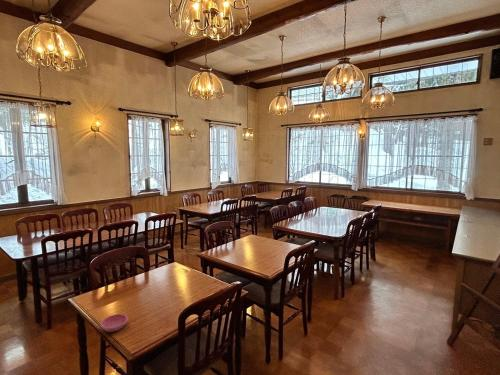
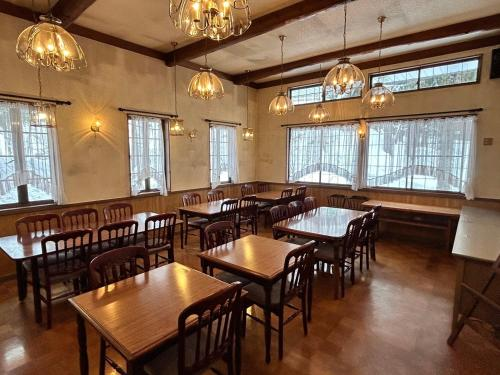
- saucer (114, 323)
